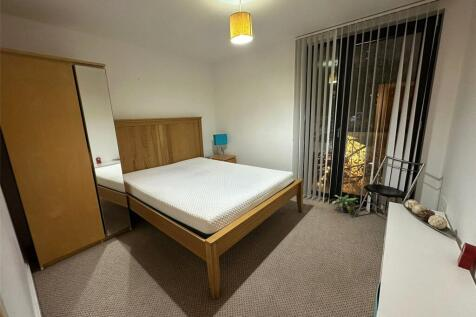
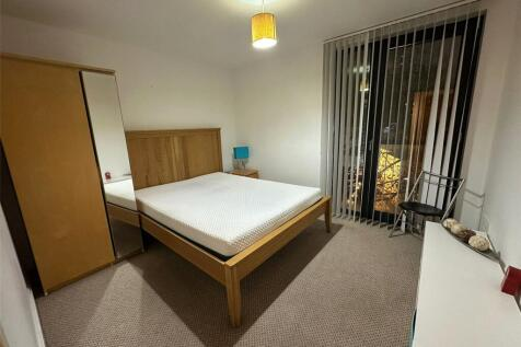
- potted plant (344, 203)
